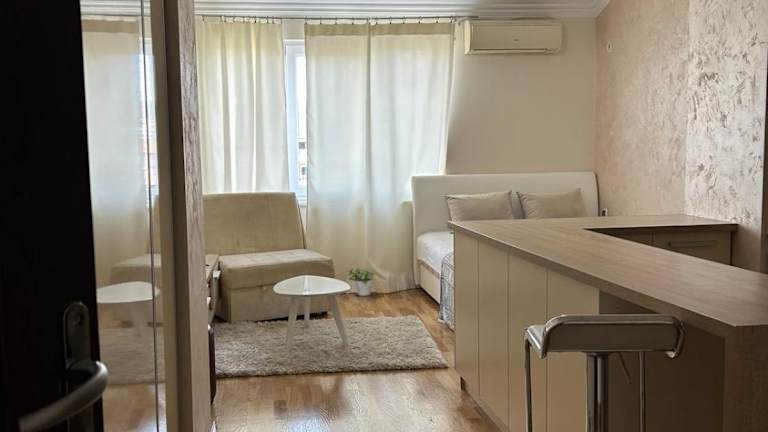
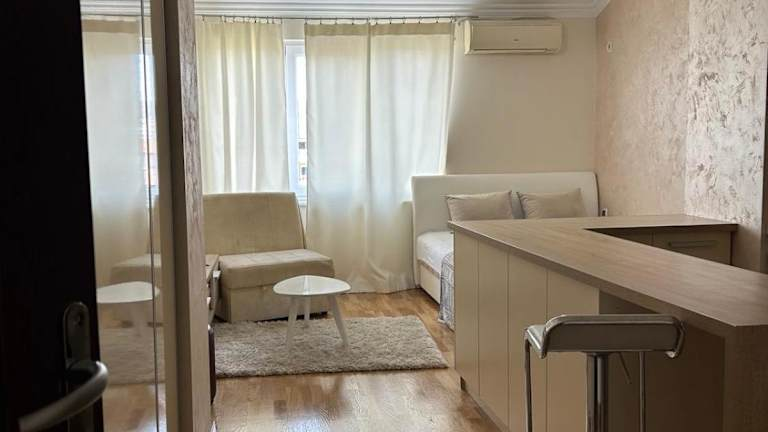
- potted plant (360, 280)
